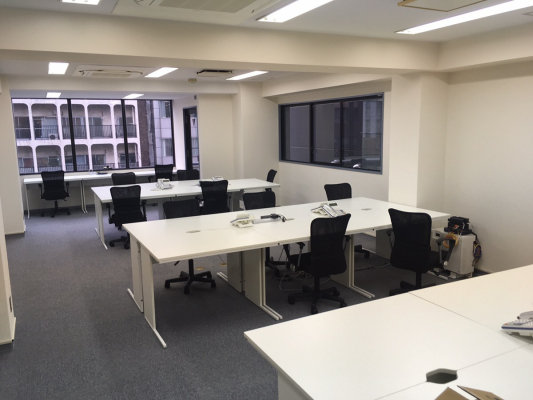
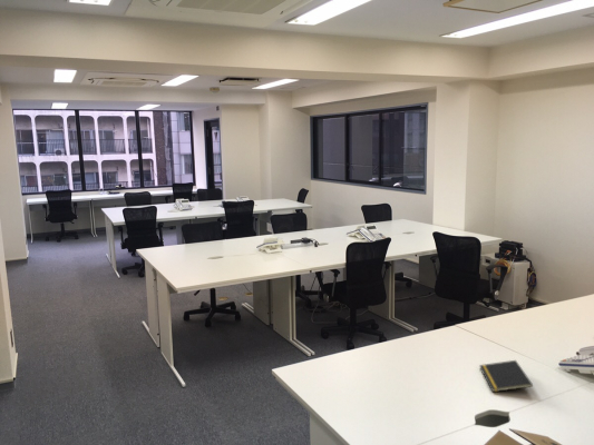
+ notepad (504, 375)
